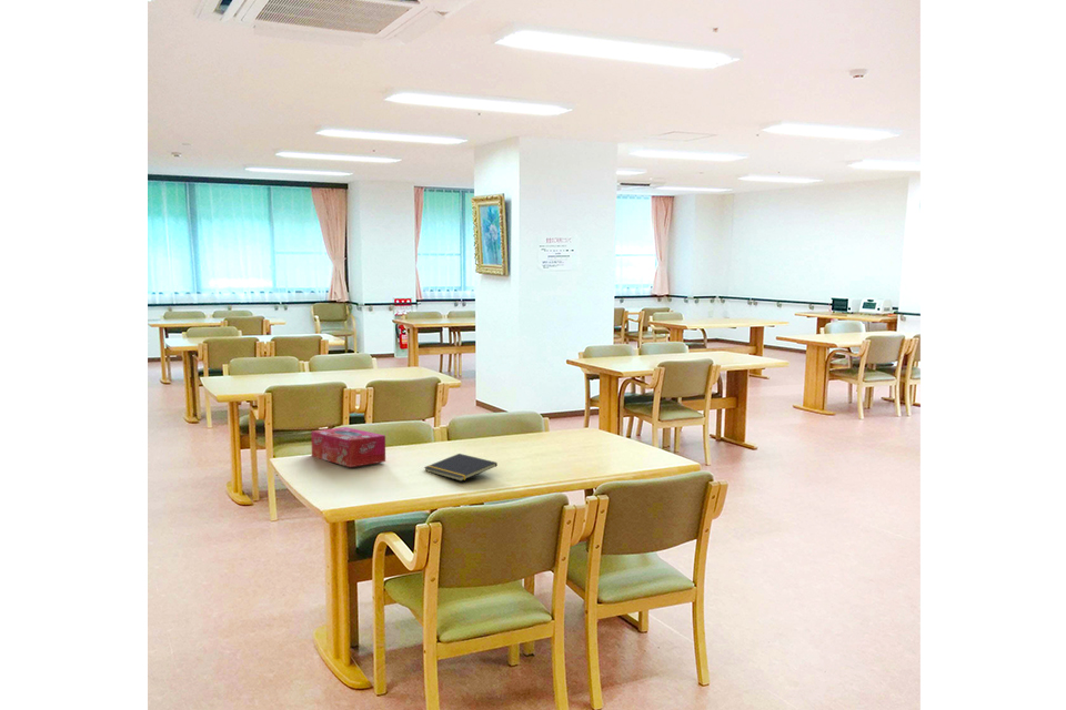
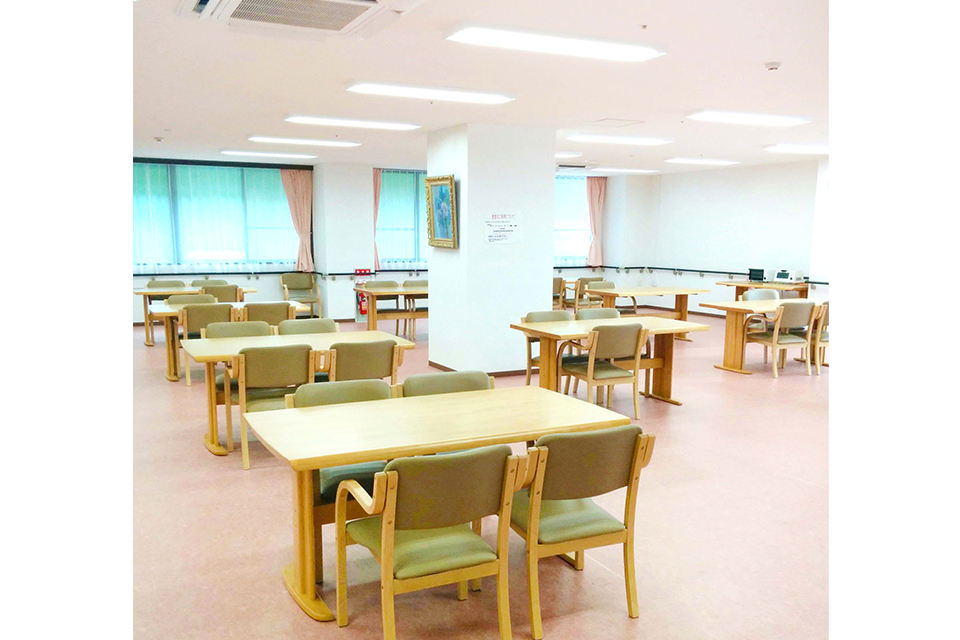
- tissue box (348, 446)
- notepad (460, 466)
